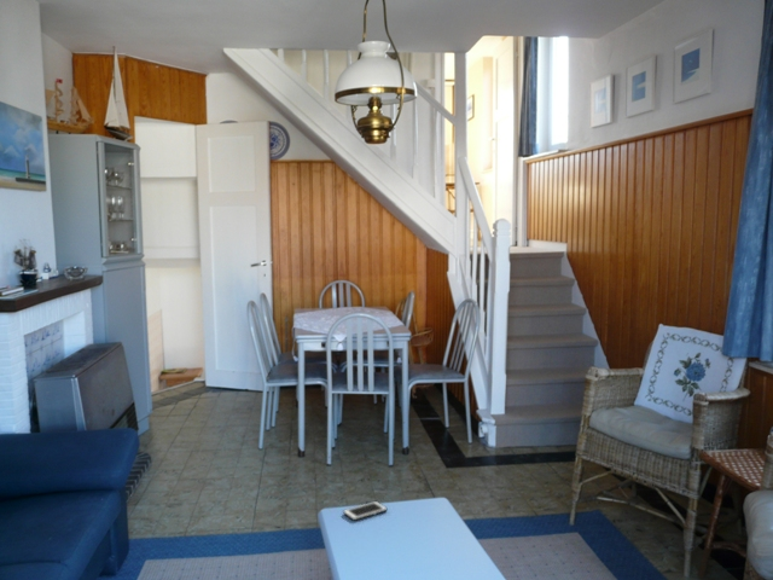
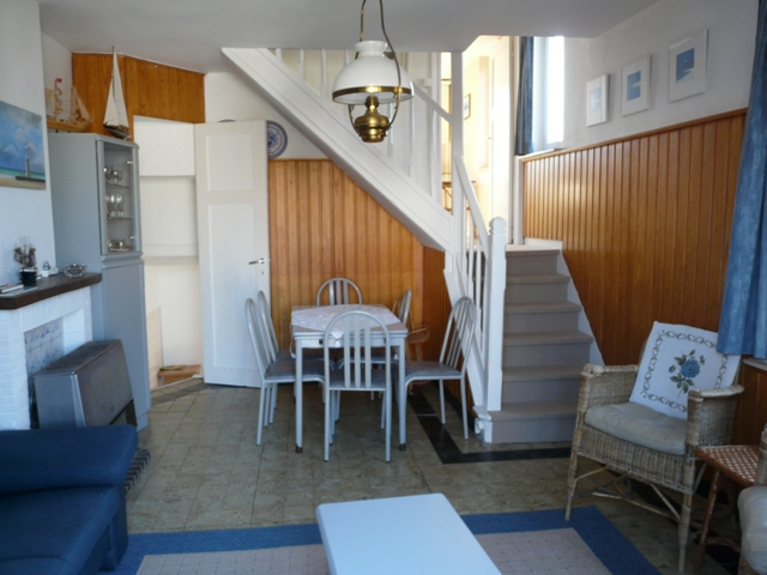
- cell phone (365, 510)
